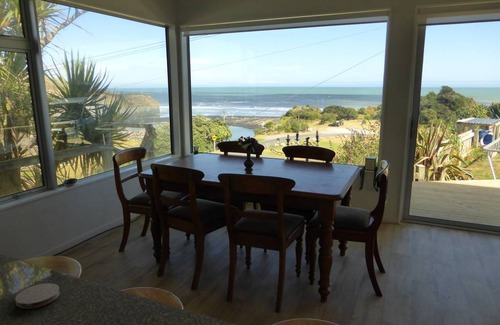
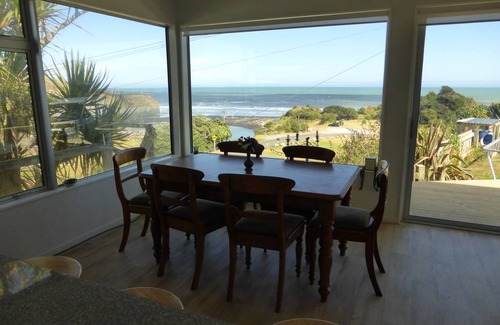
- coaster (38, 295)
